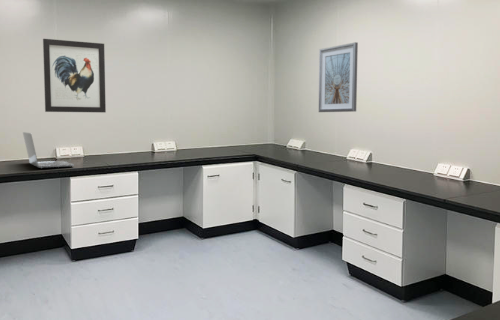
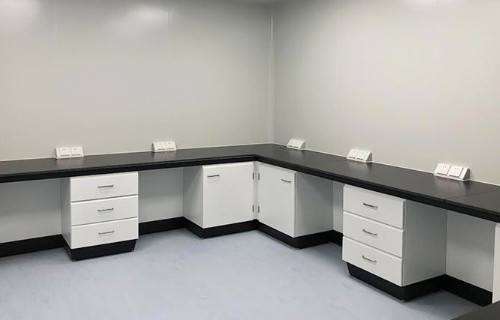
- laptop (50, 161)
- picture frame (337, 79)
- wall art (75, 76)
